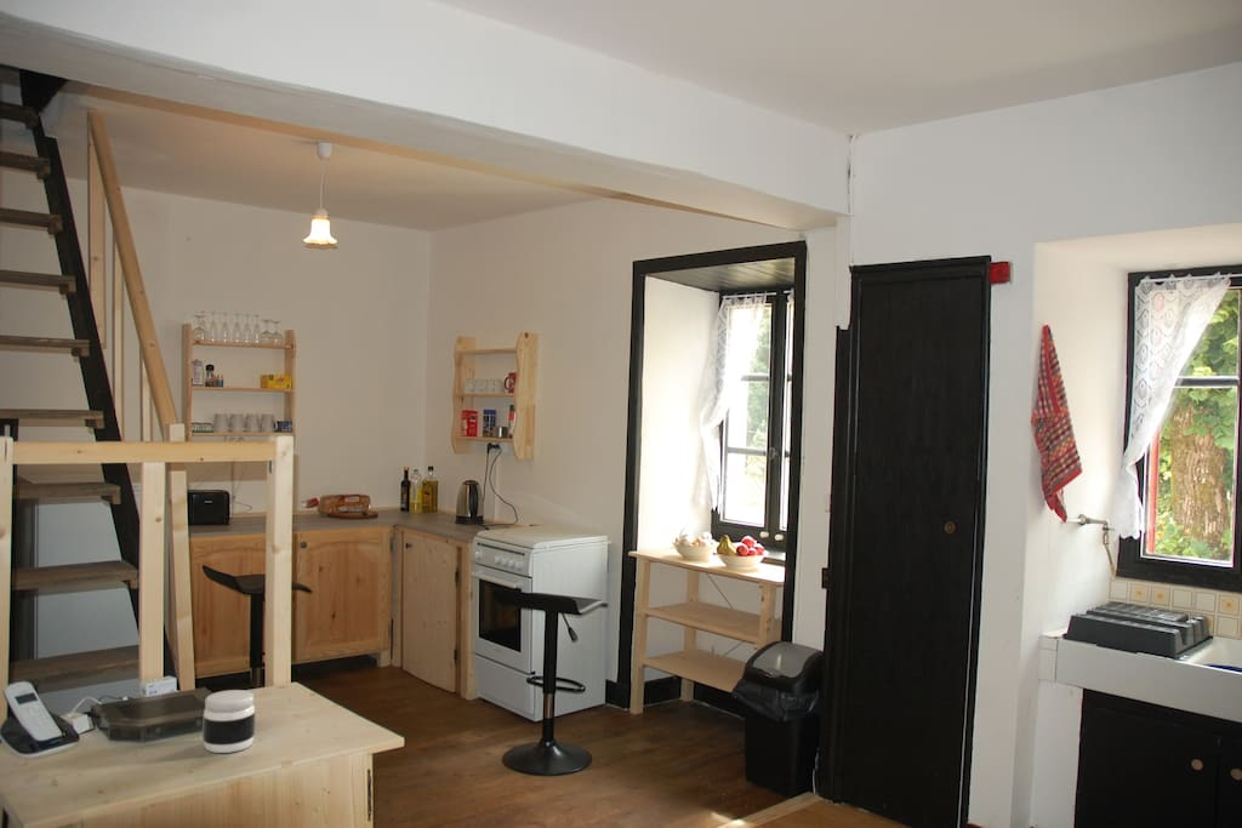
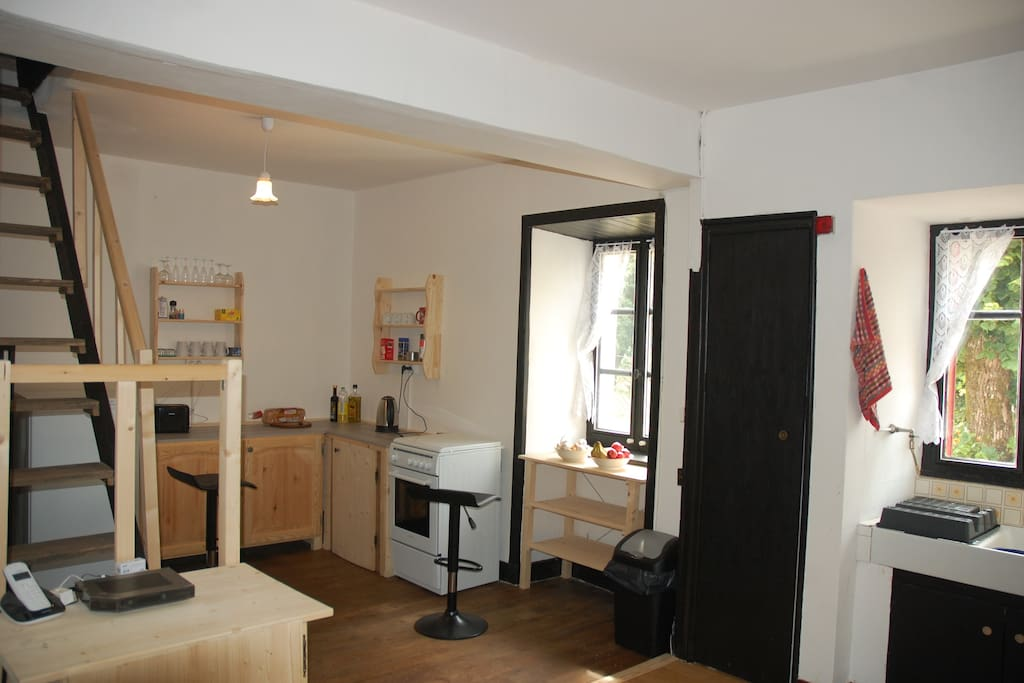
- jar (228, 720)
